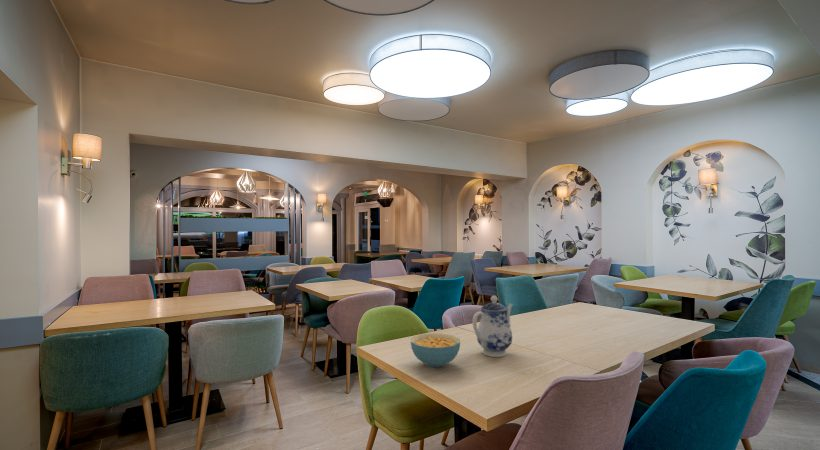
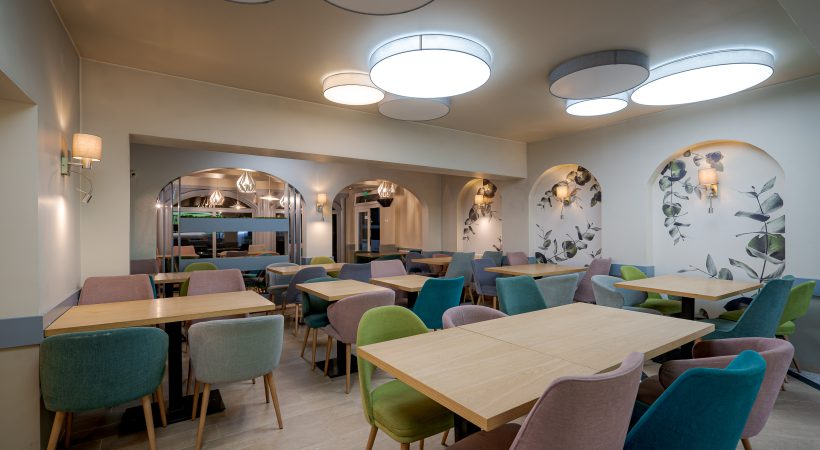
- cereal bowl (435, 352)
- teapot (494, 324)
